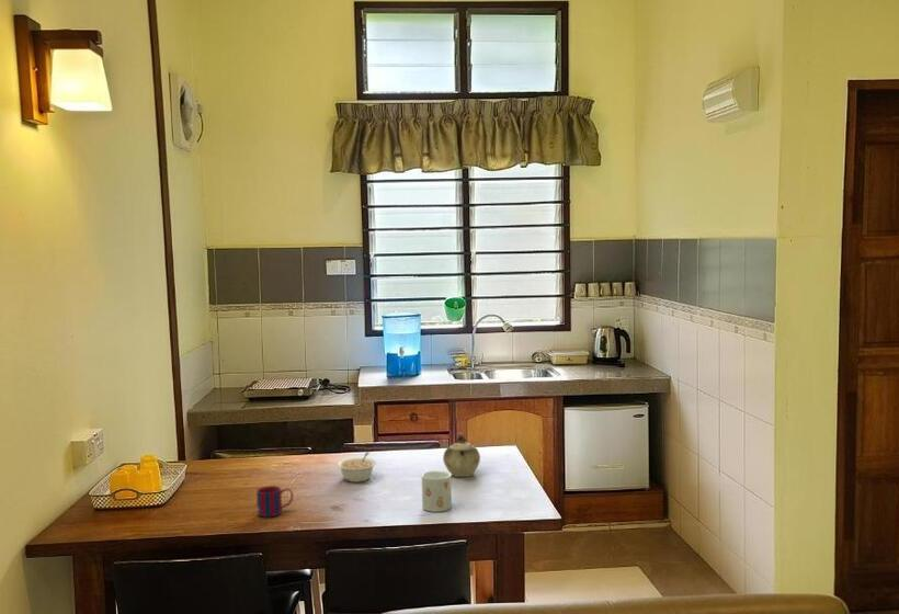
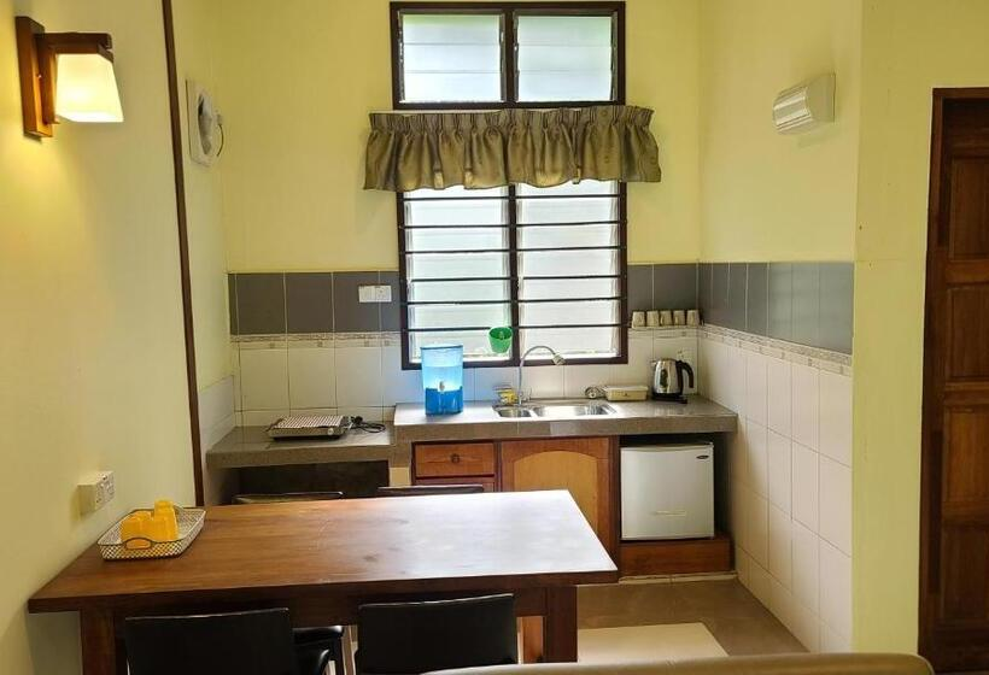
- legume (356, 468)
- mug (275, 500)
- teapot (462, 455)
- mug (435, 488)
